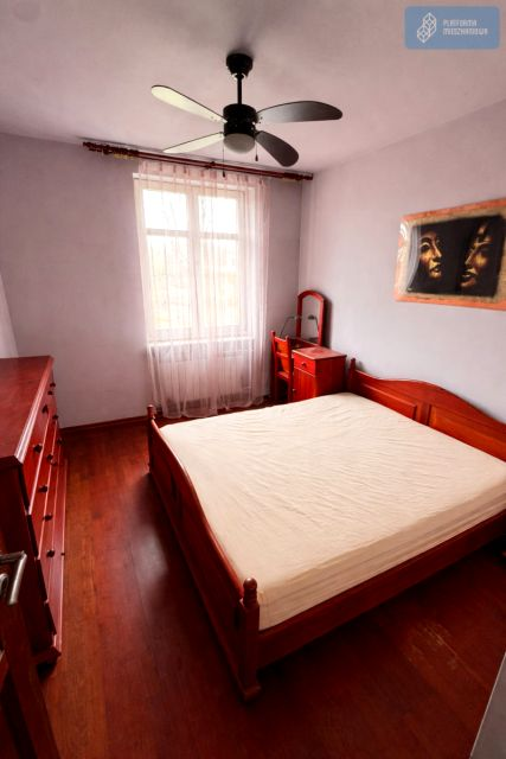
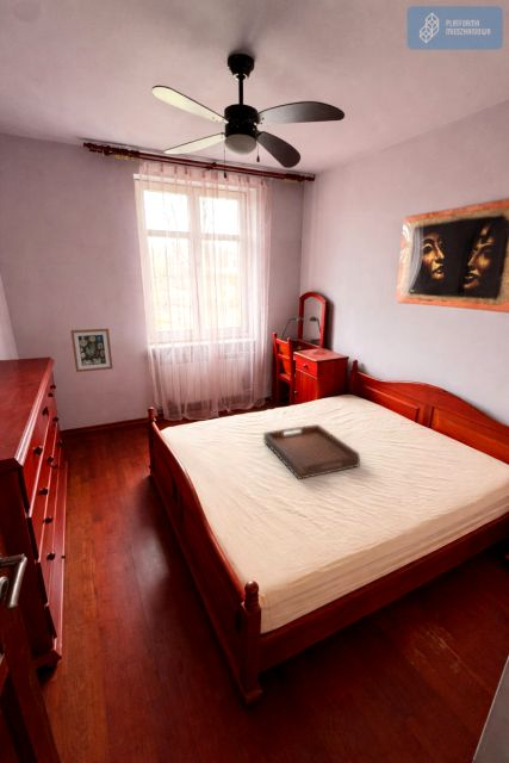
+ wall art (92, 349)
+ serving tray (309, 447)
